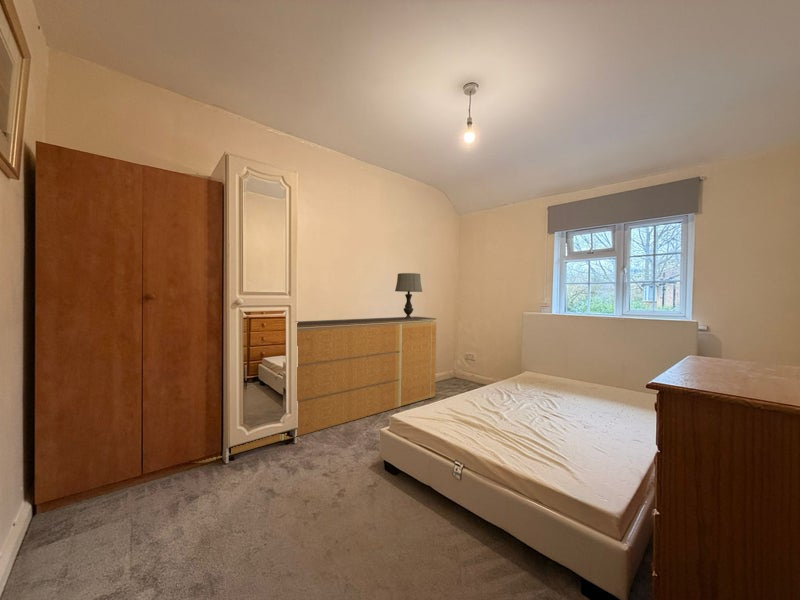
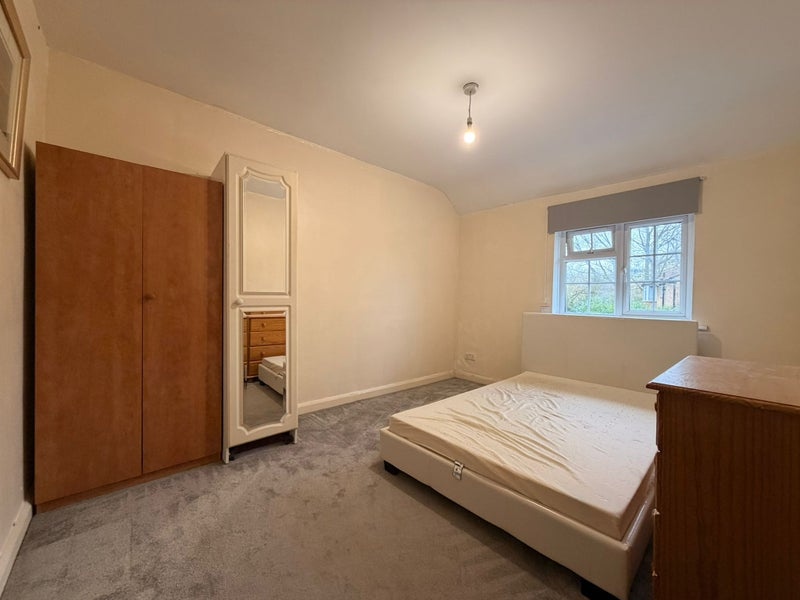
- sideboard (338, 368)
- table lamp (408, 296)
